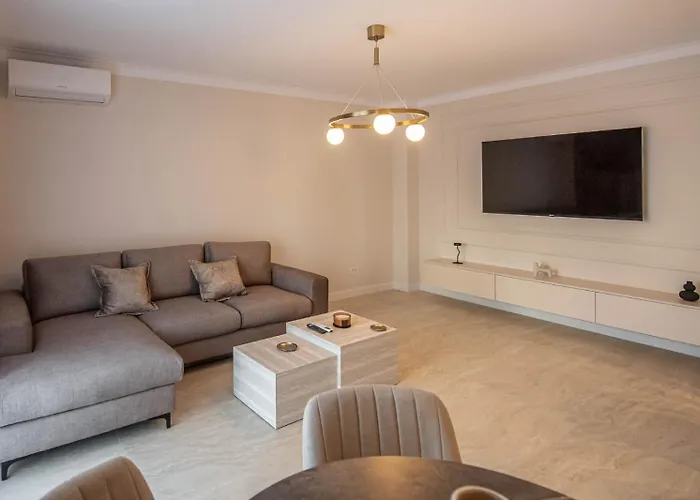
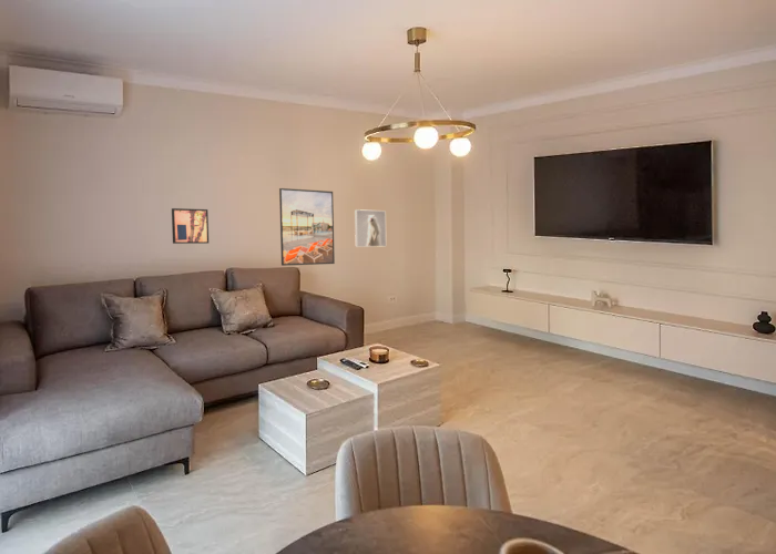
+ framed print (307, 227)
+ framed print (370, 228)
+ wall art (190, 226)
